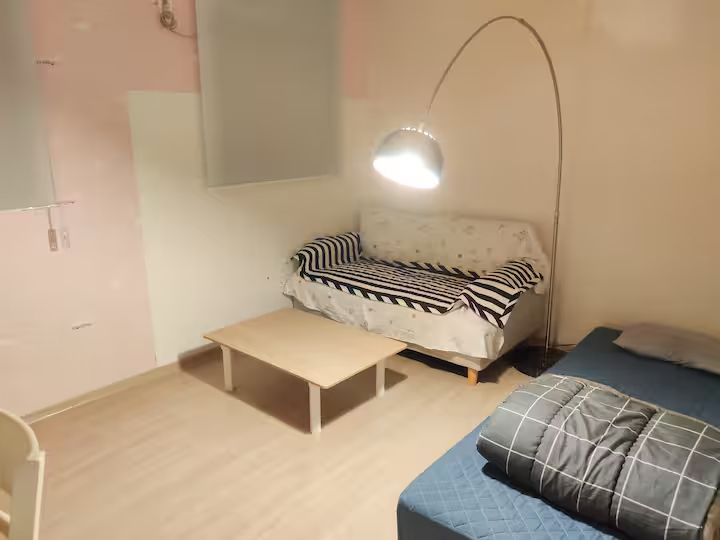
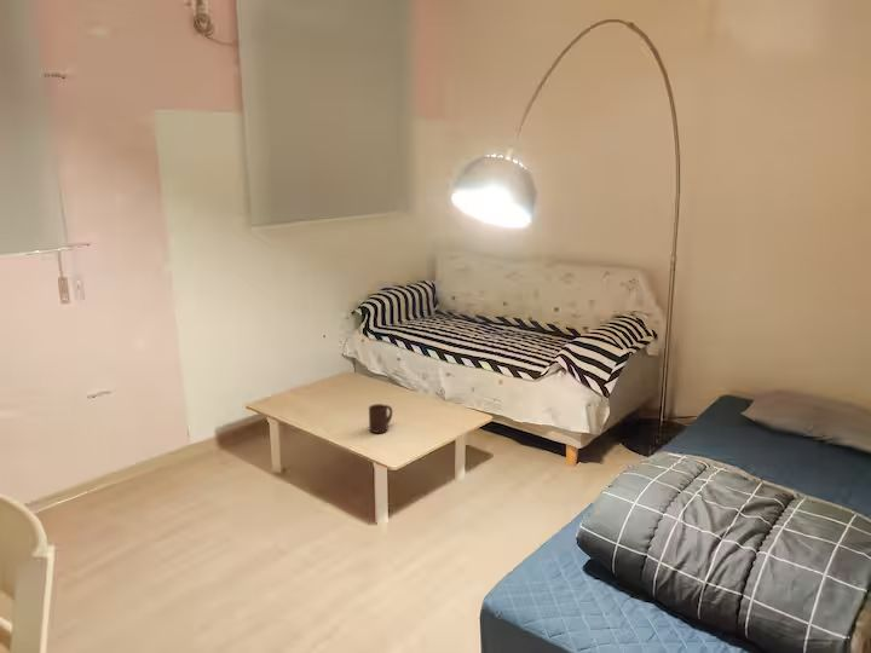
+ cup (380, 417)
